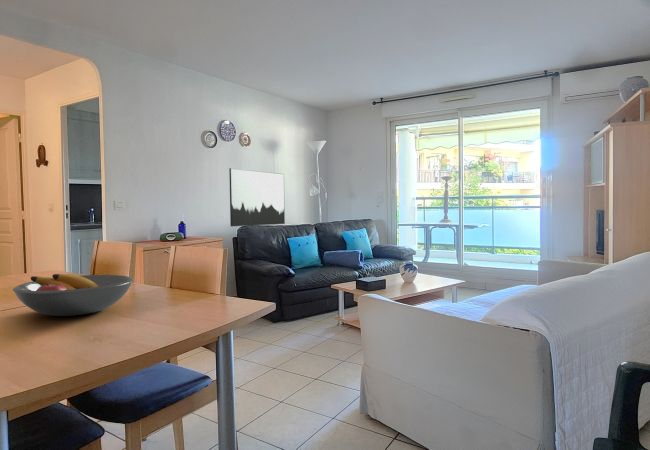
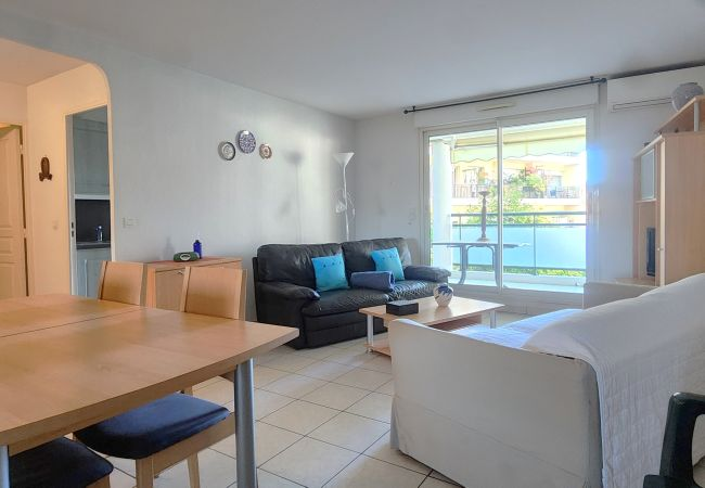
- wall art (259, 198)
- fruit bowl (76, 293)
